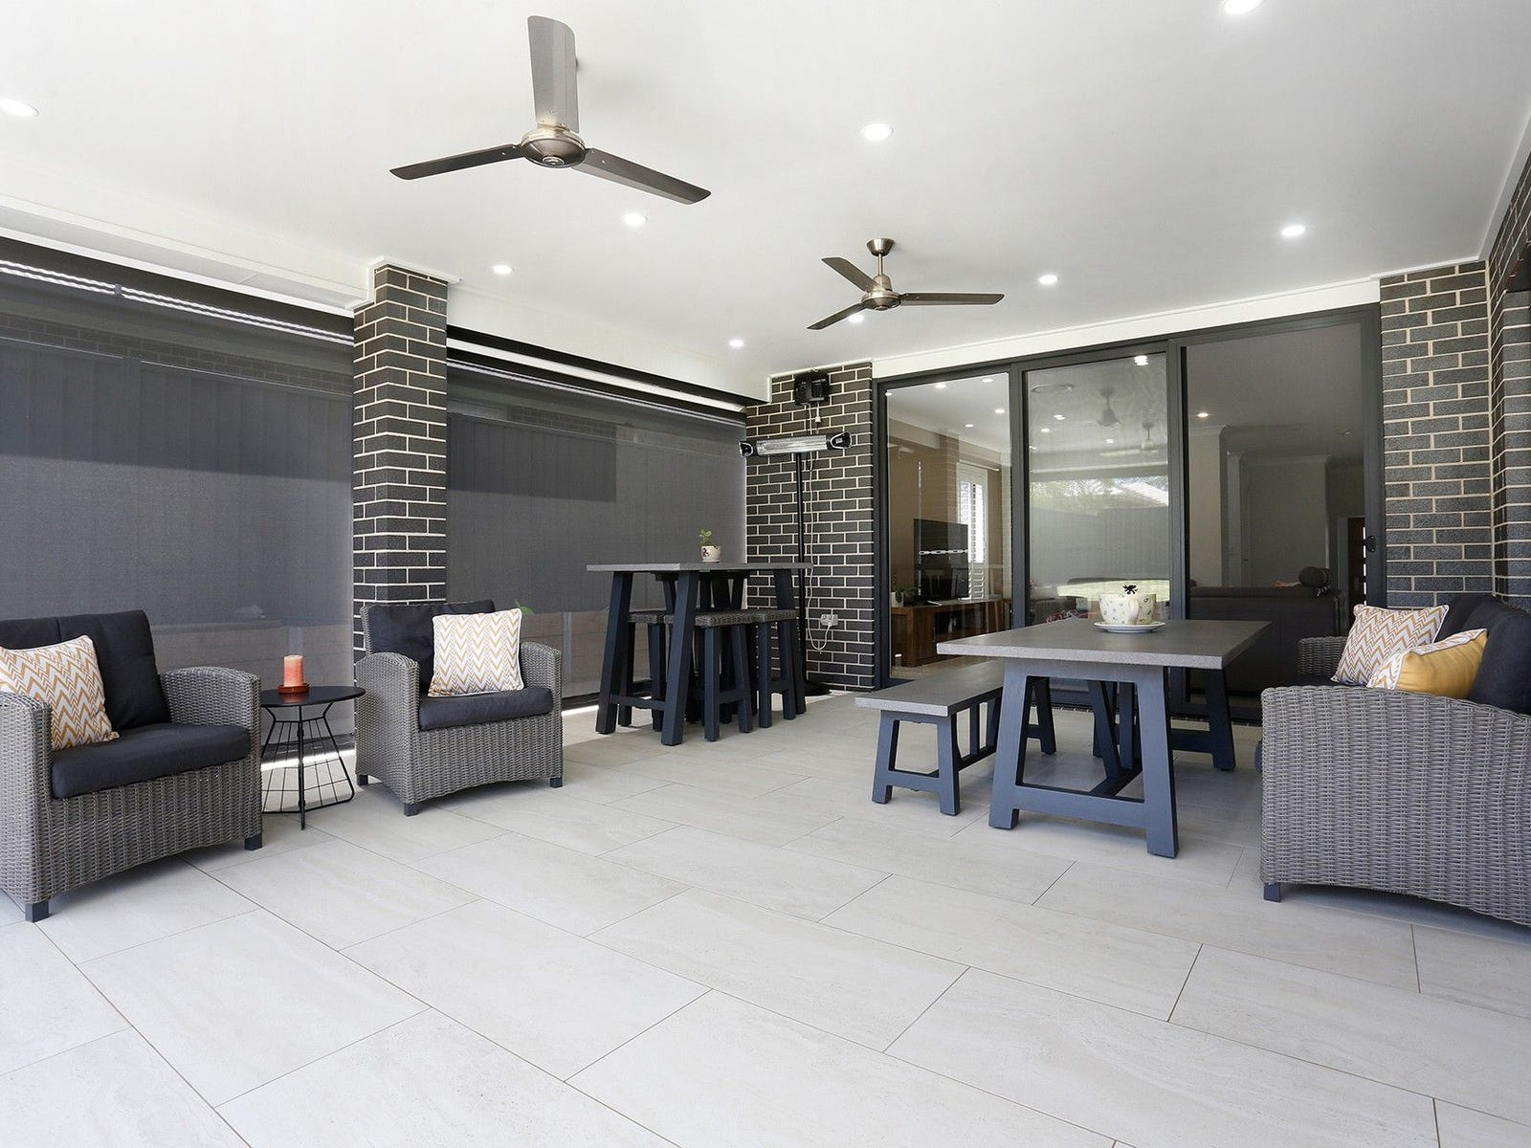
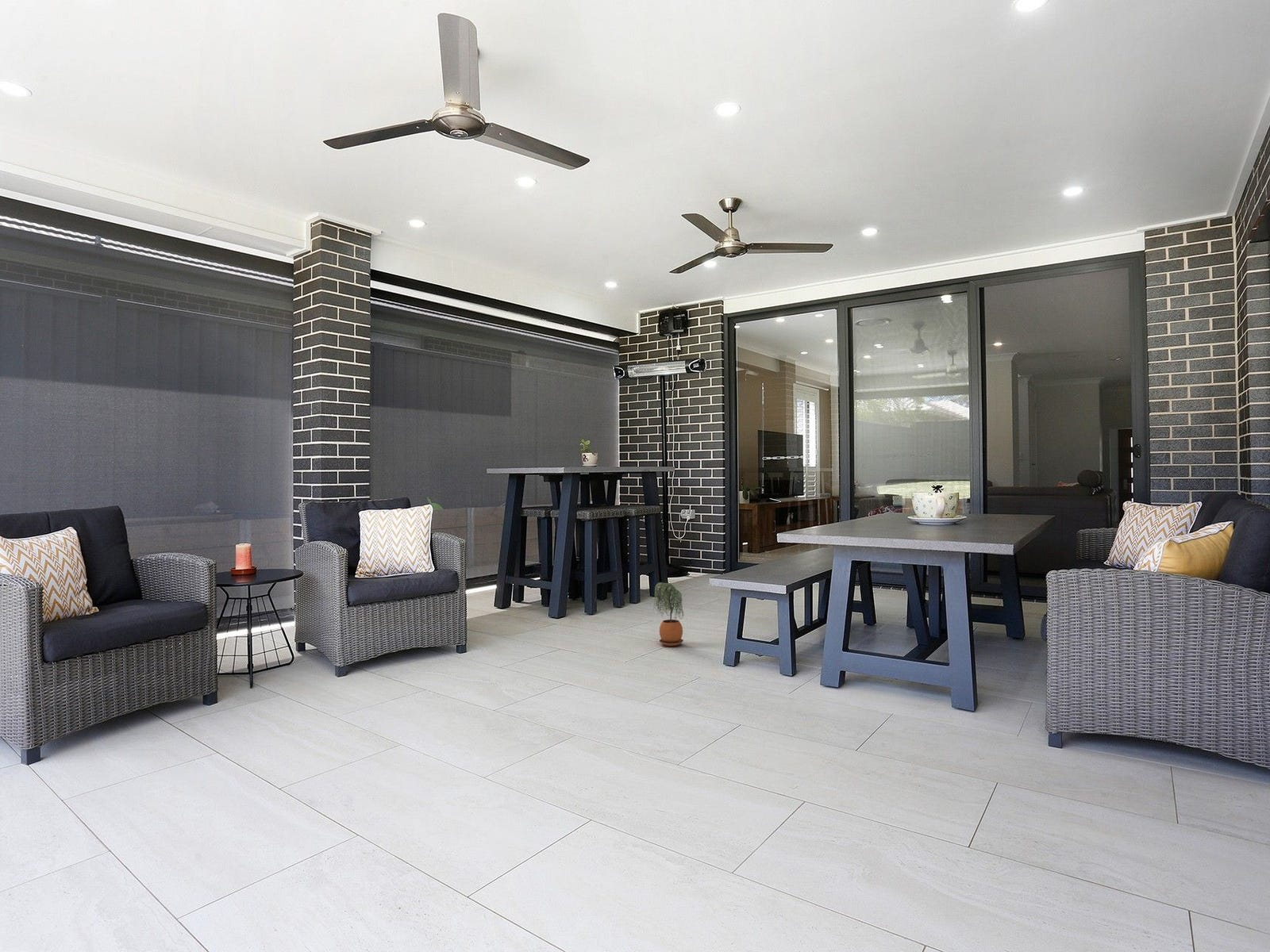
+ potted plant (668, 613)
